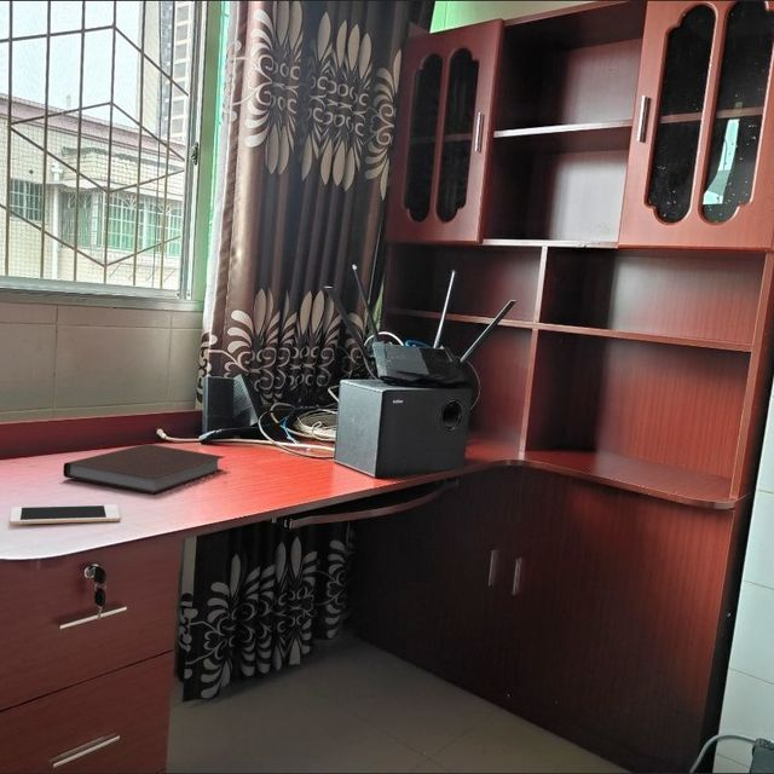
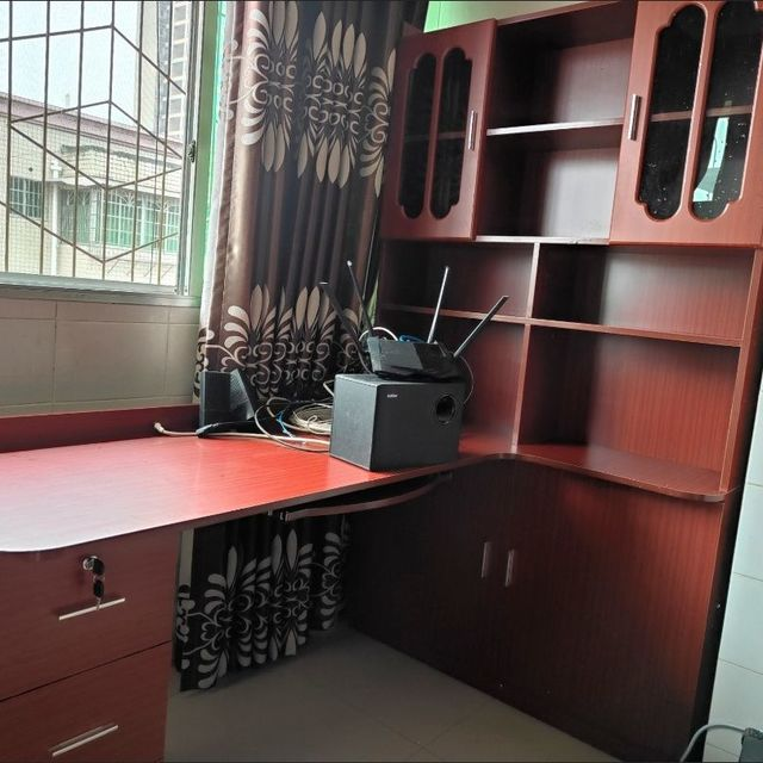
- notebook (148, 466)
- cell phone (65, 514)
